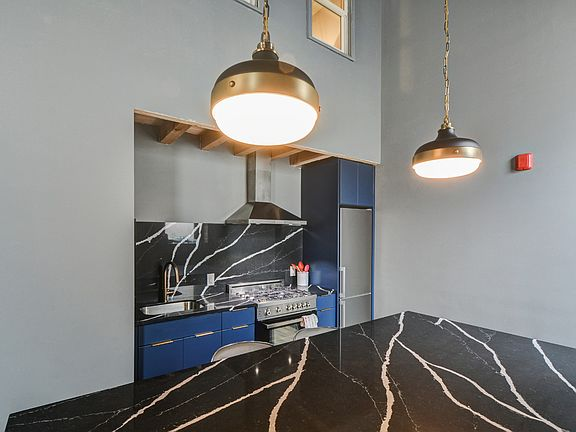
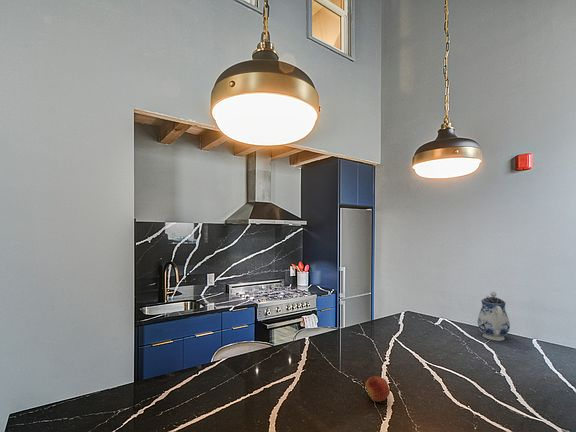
+ fruit (377, 389)
+ teapot (493, 314)
